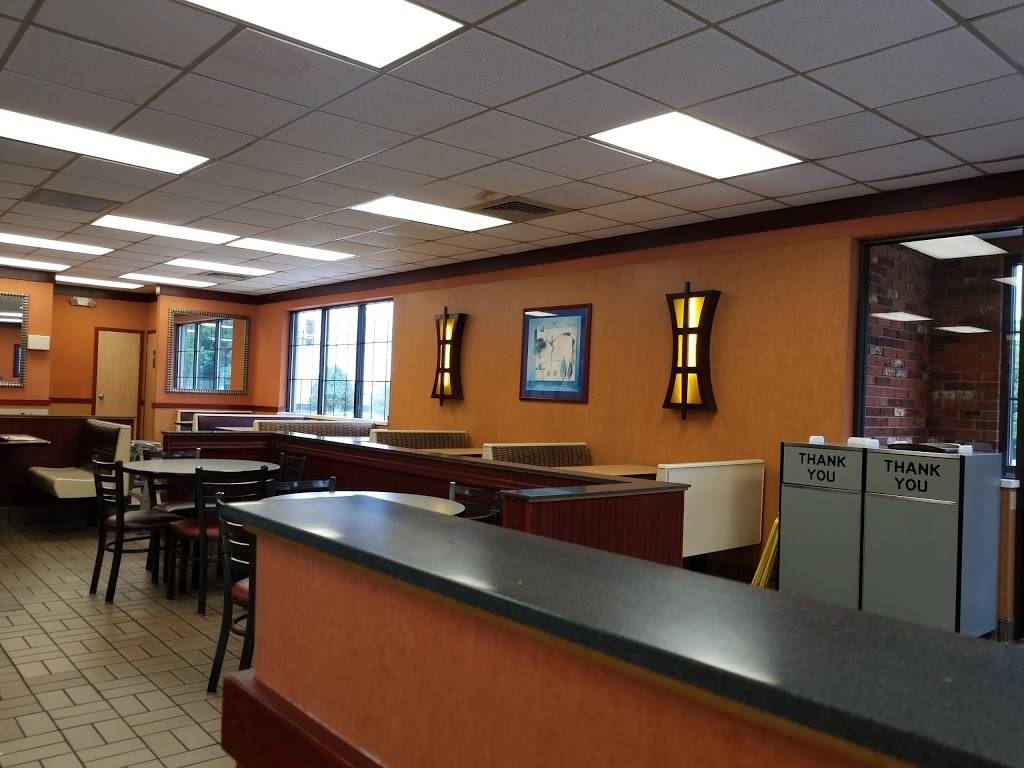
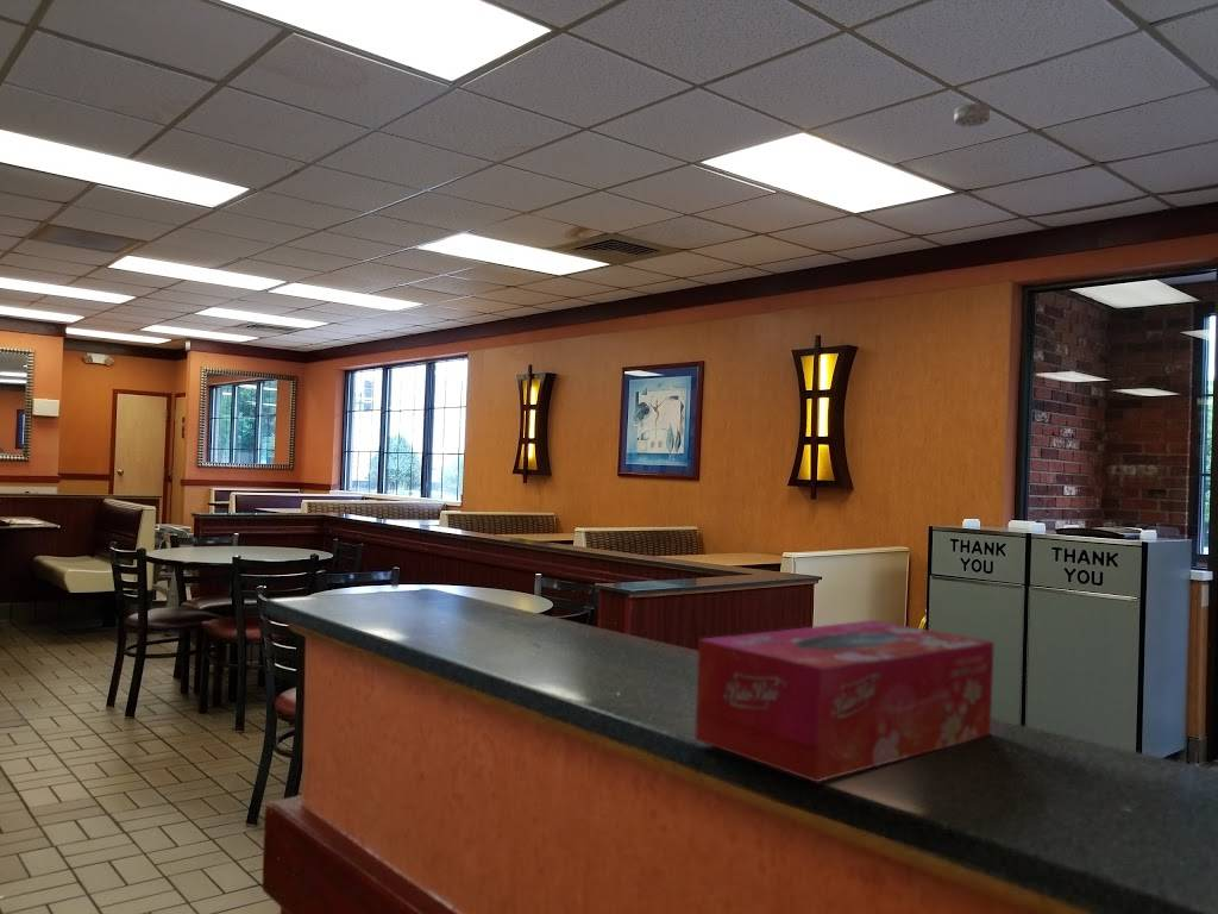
+ smoke detector (972, 114)
+ tissue box (849, 688)
